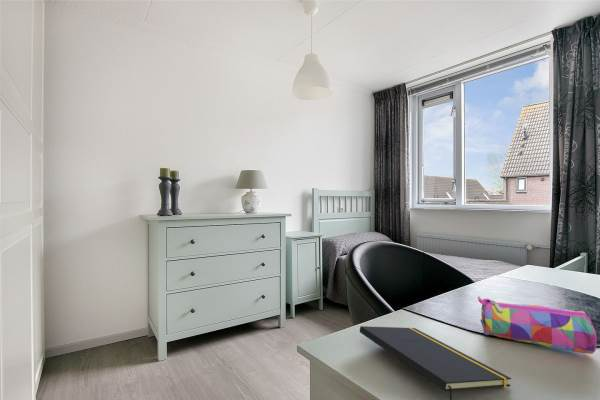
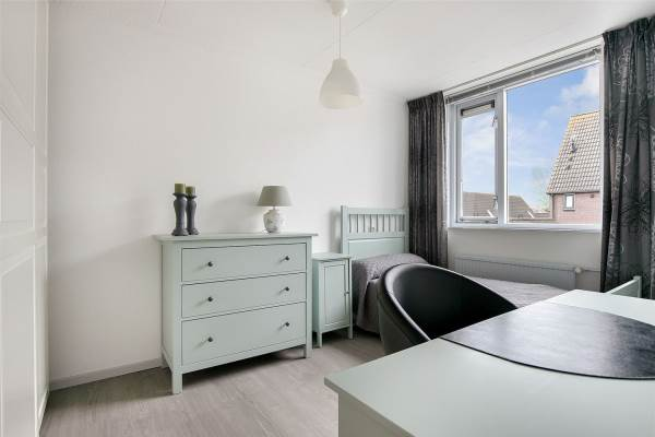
- pencil case (531, 323)
- notepad (426, 352)
